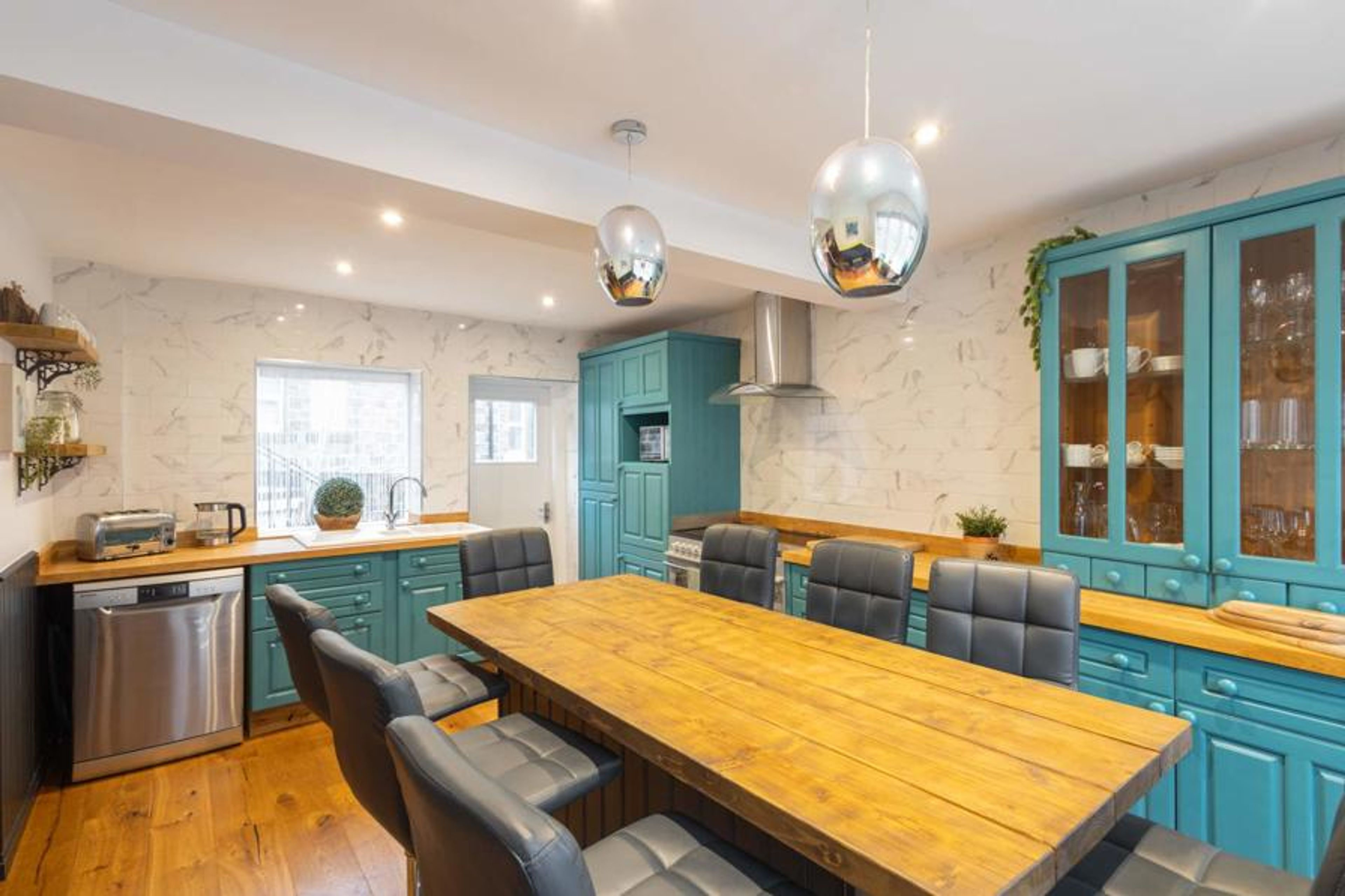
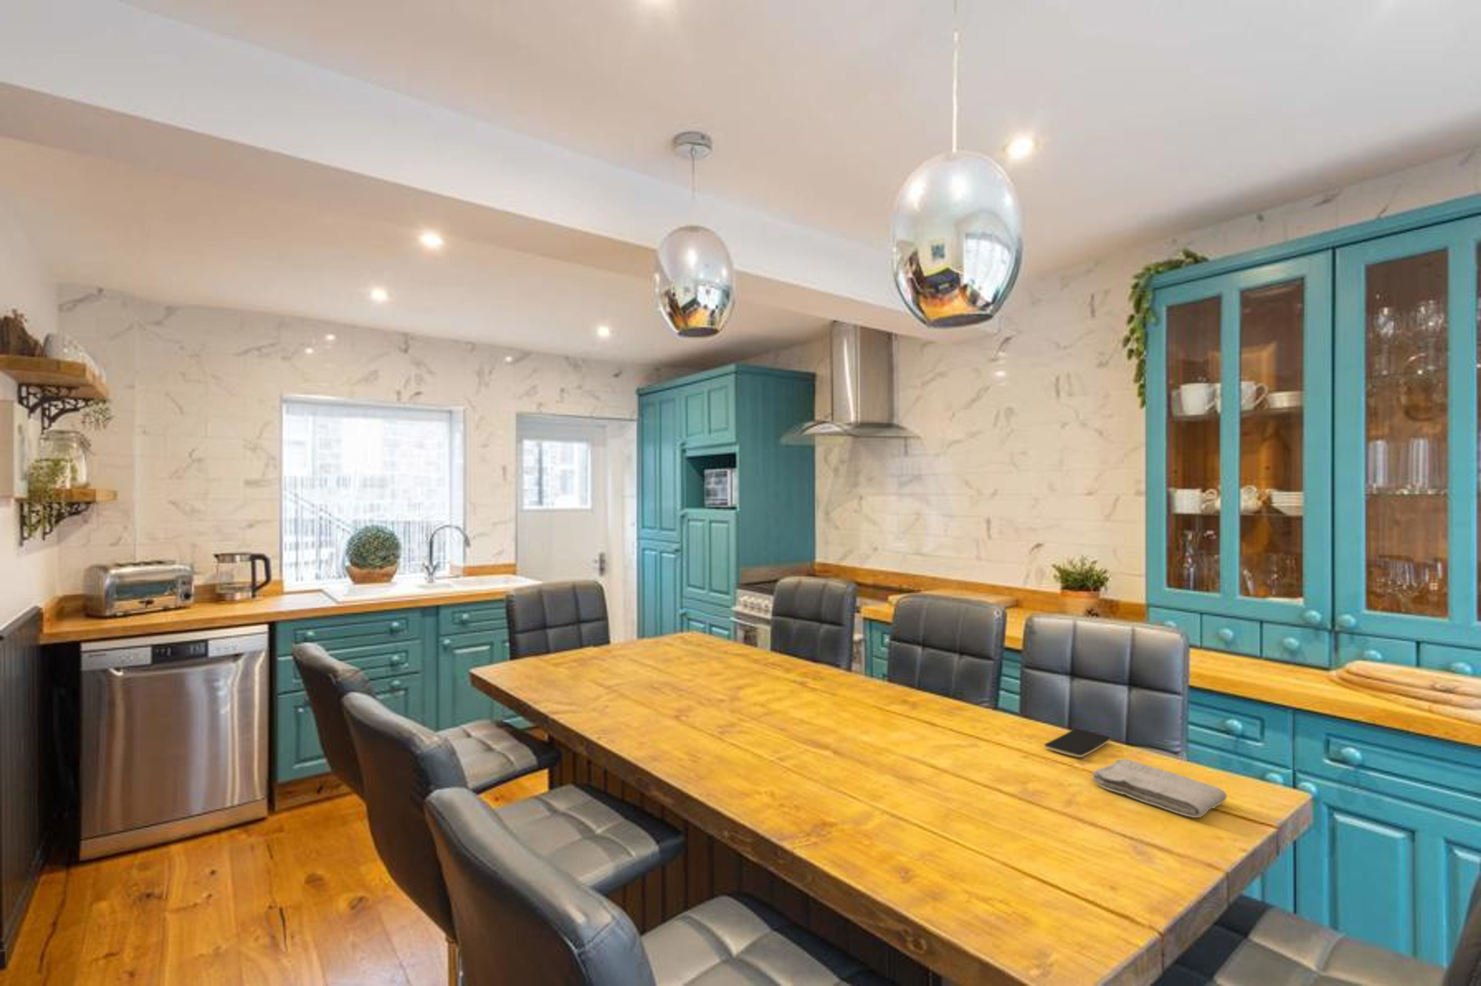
+ washcloth (1156, 785)
+ smartphone (1078, 743)
